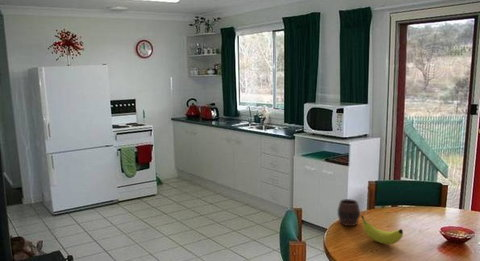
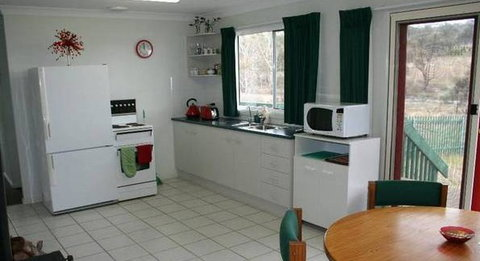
- fruit (381, 231)
- cup (348, 212)
